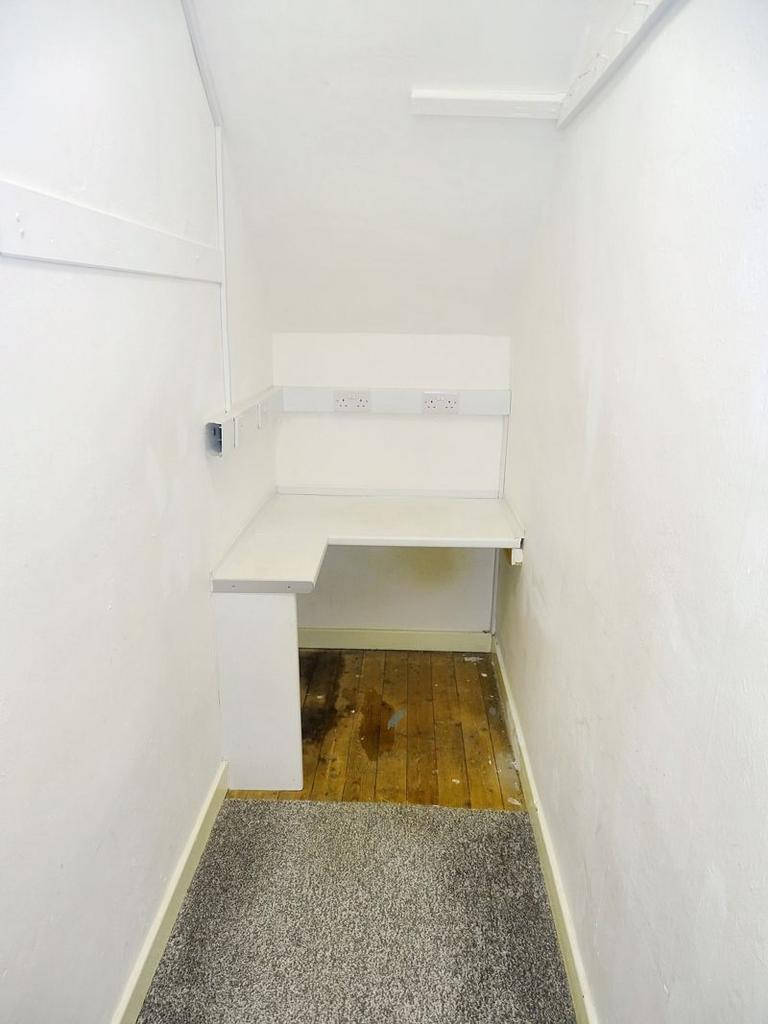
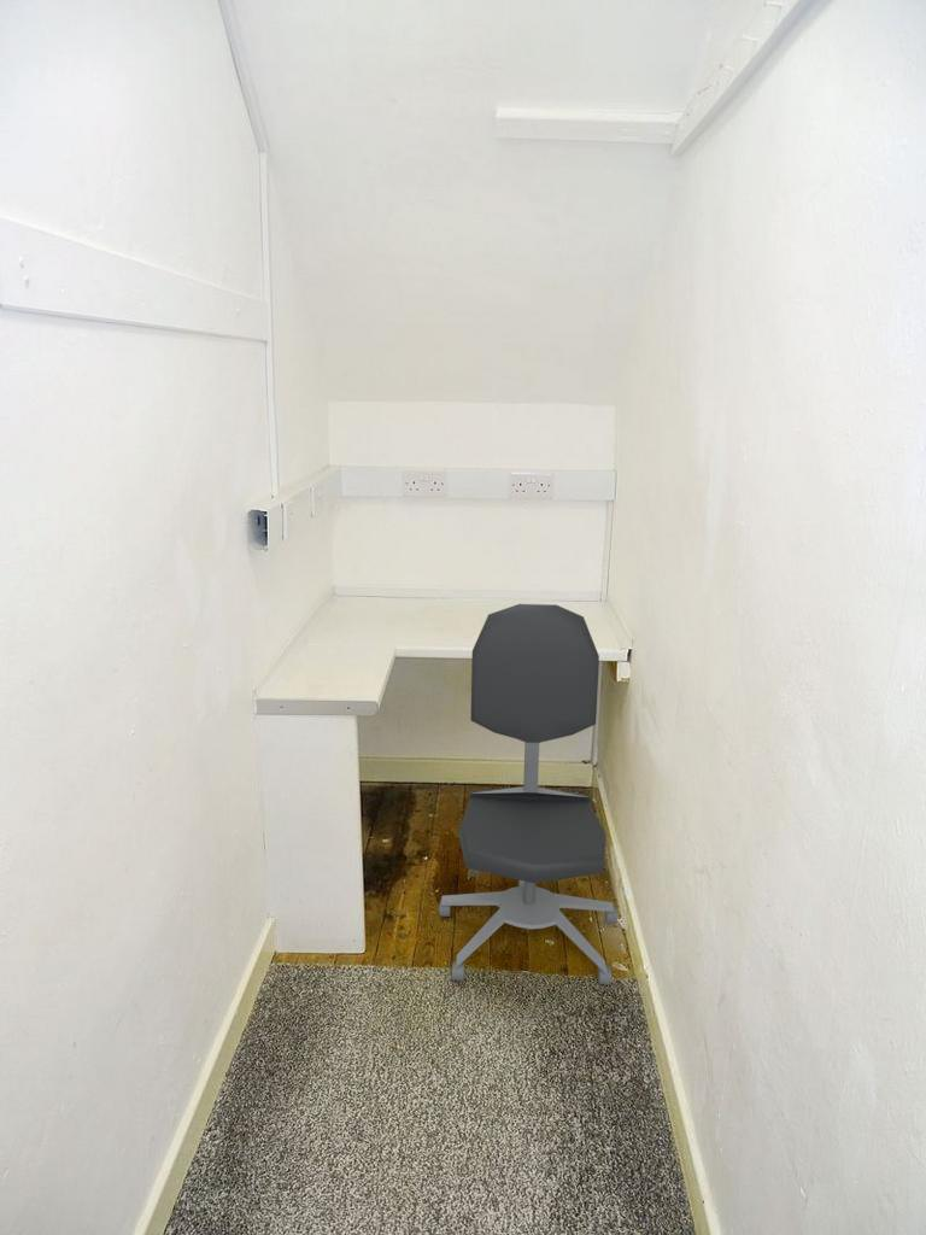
+ office chair (534, 786)
